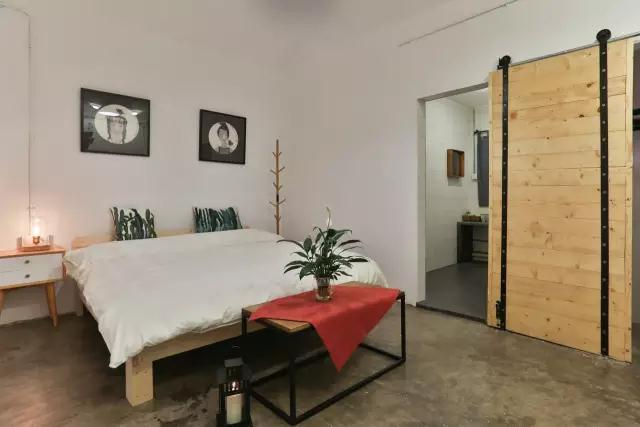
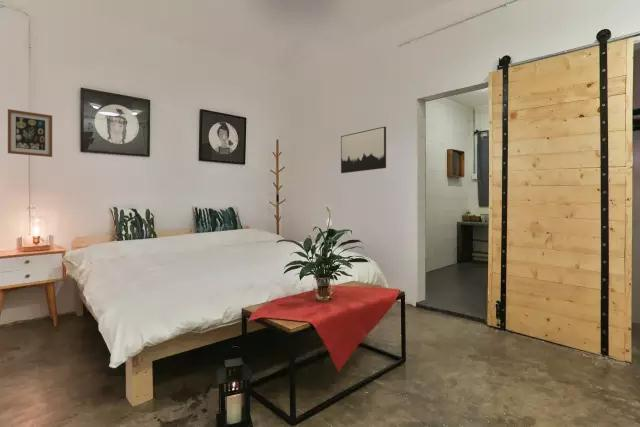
+ wall art (362, 151)
+ wall art (30, 133)
